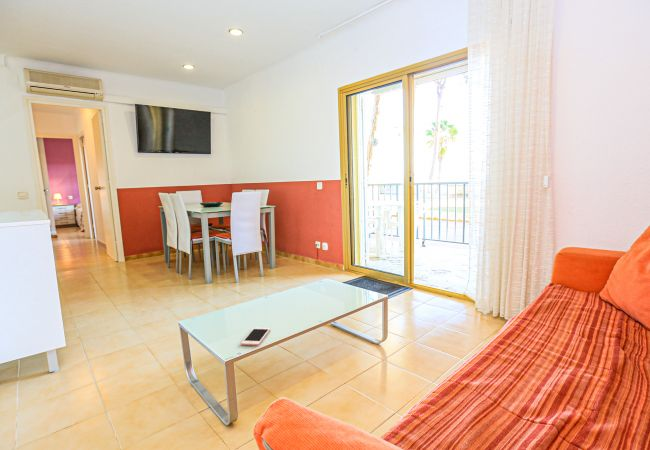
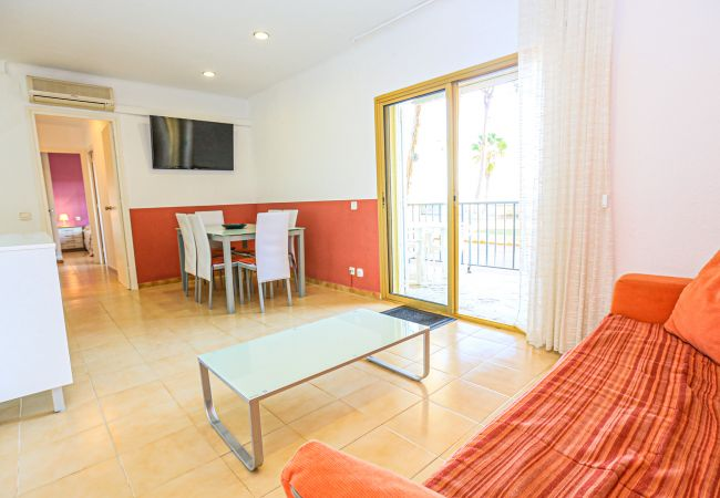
- cell phone (256, 336)
